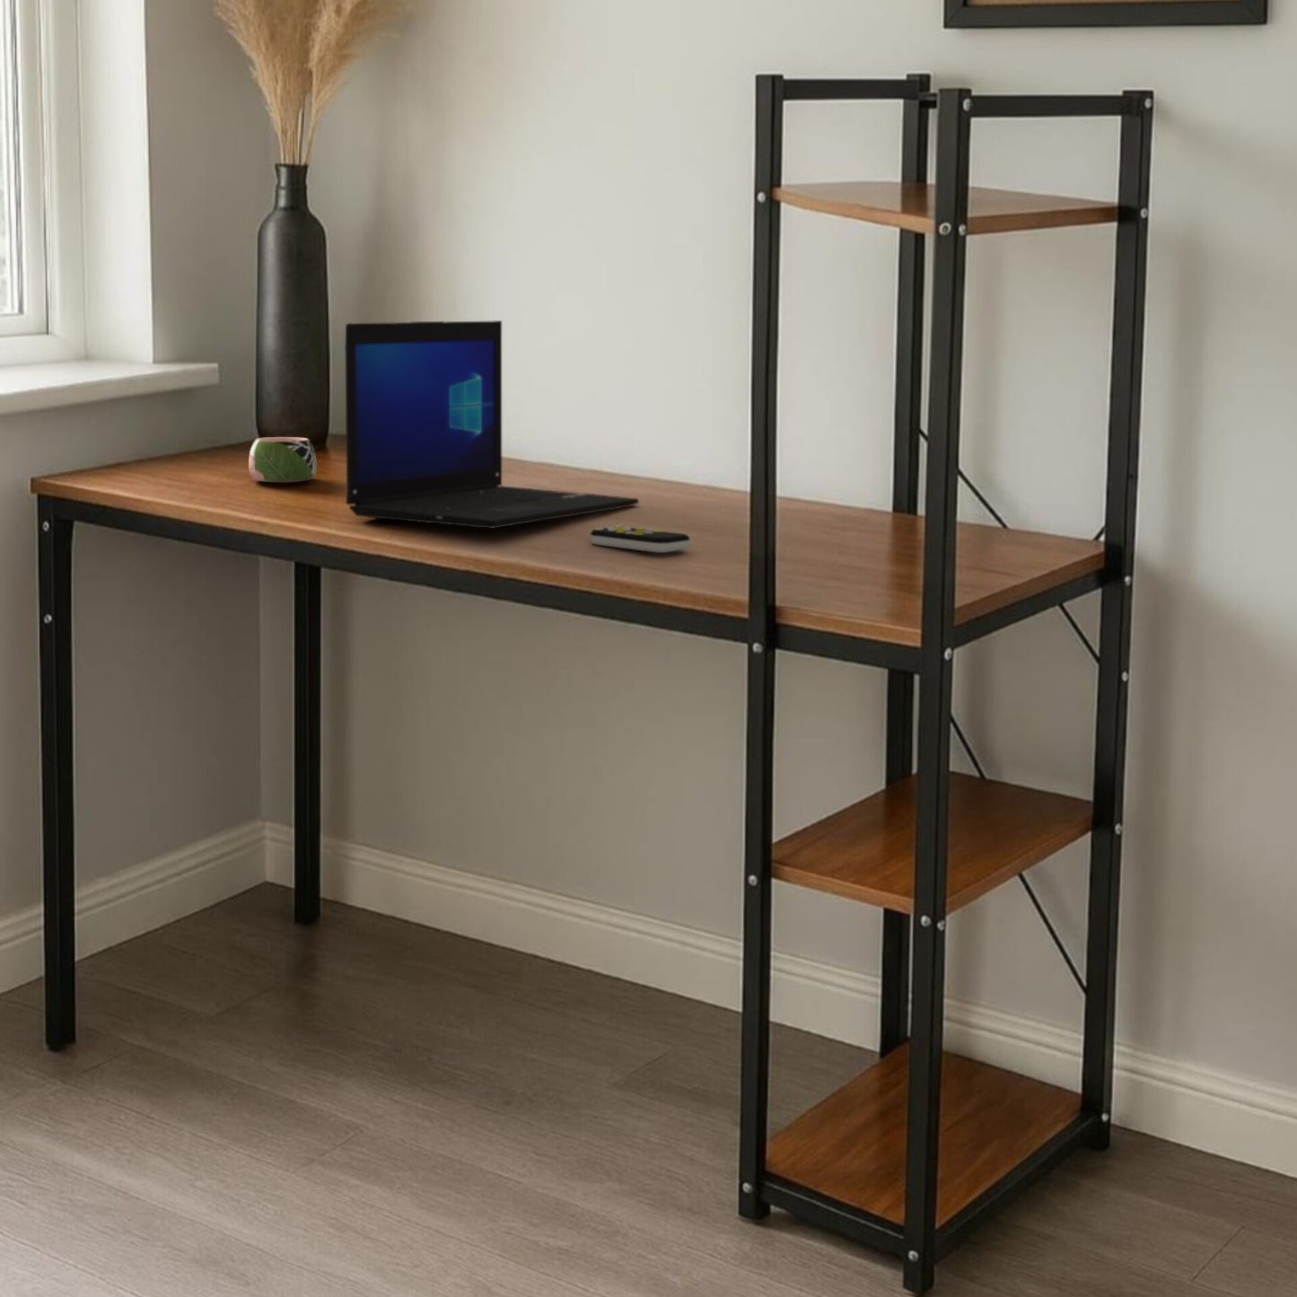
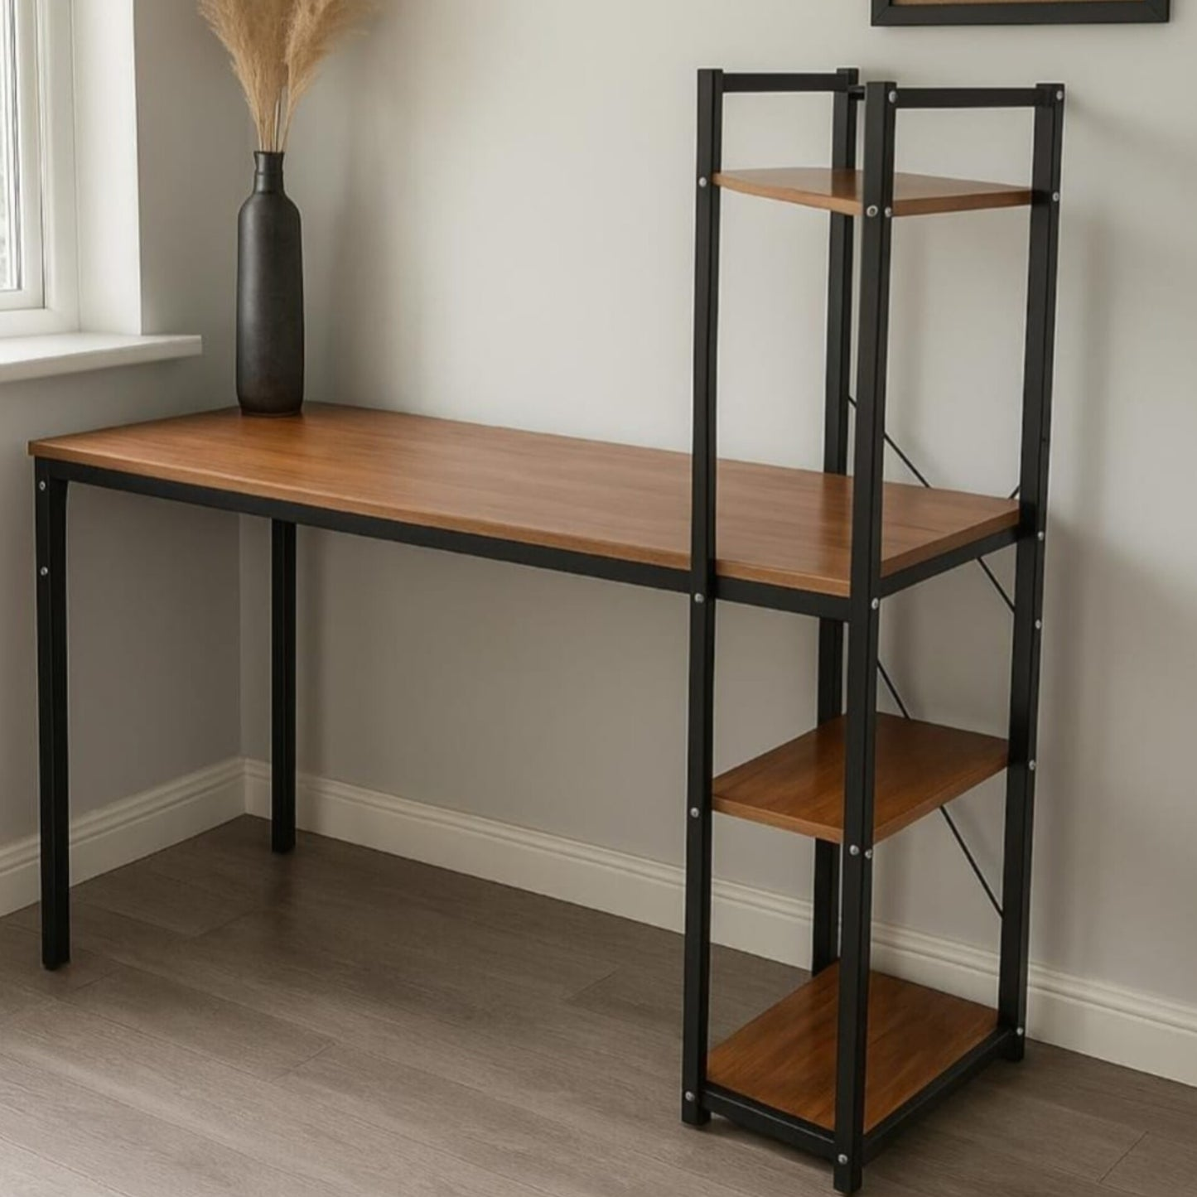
- laptop (495, 418)
- mug (277, 458)
- remote control (639, 538)
